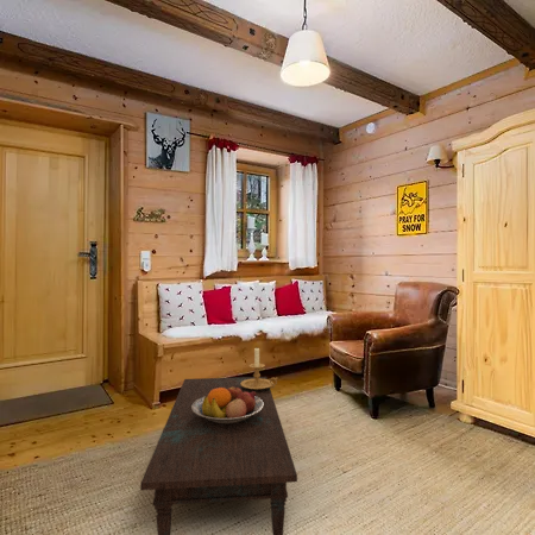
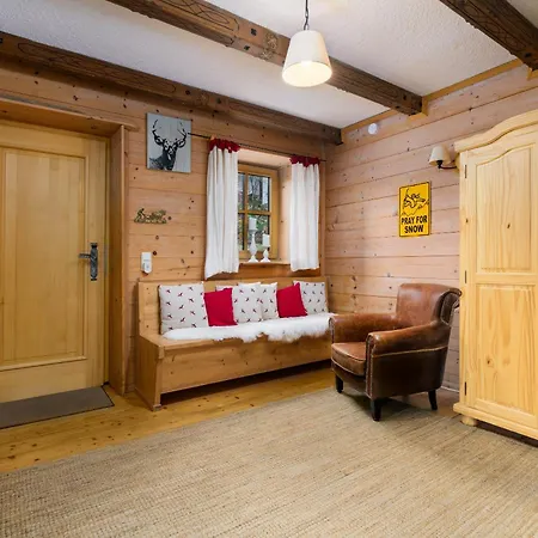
- fruit bowl (227, 401)
- candle holder (257, 366)
- coffee table (224, 442)
